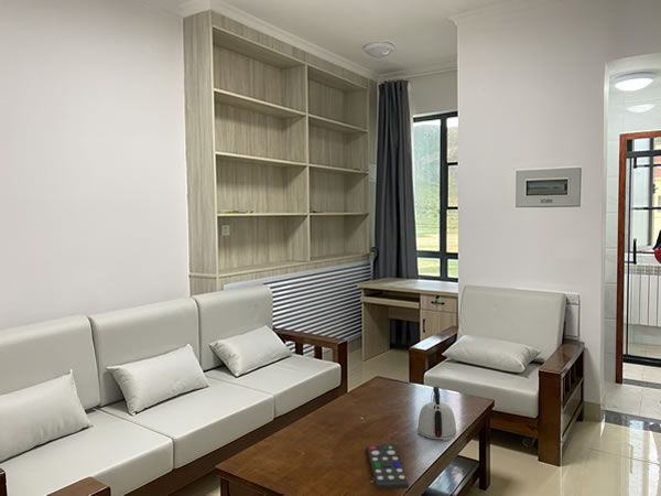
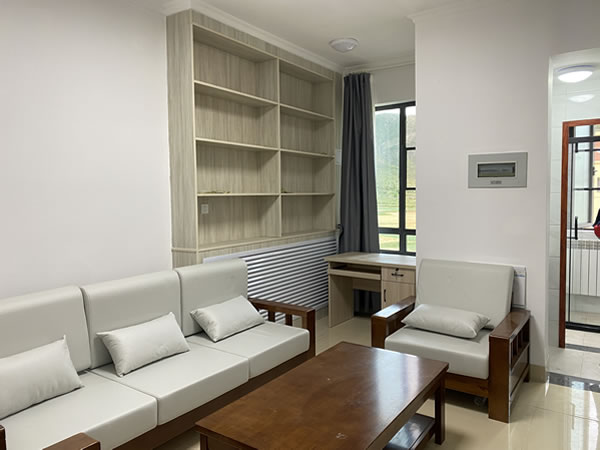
- remote control (386, 464)
- kettle (436, 410)
